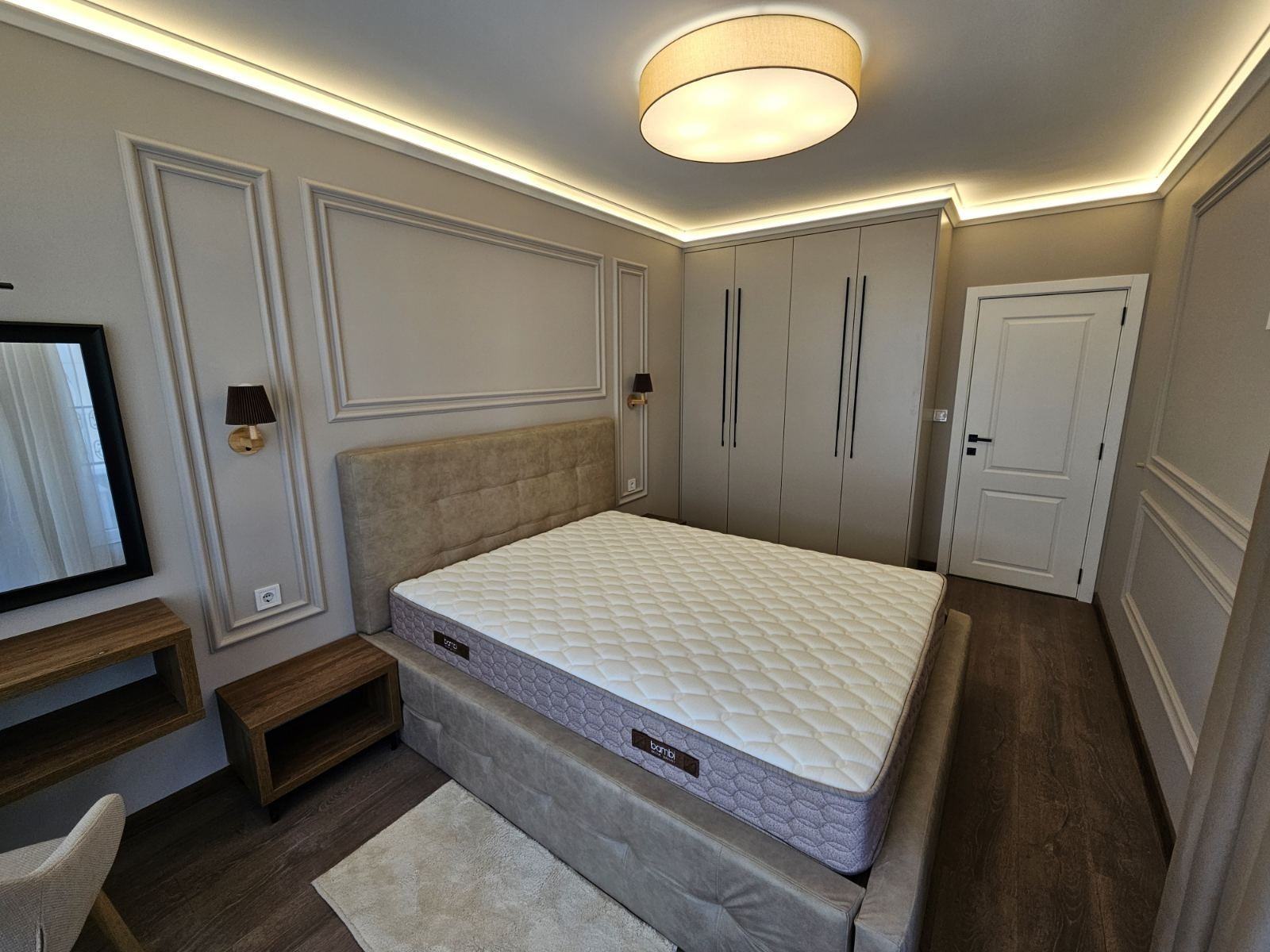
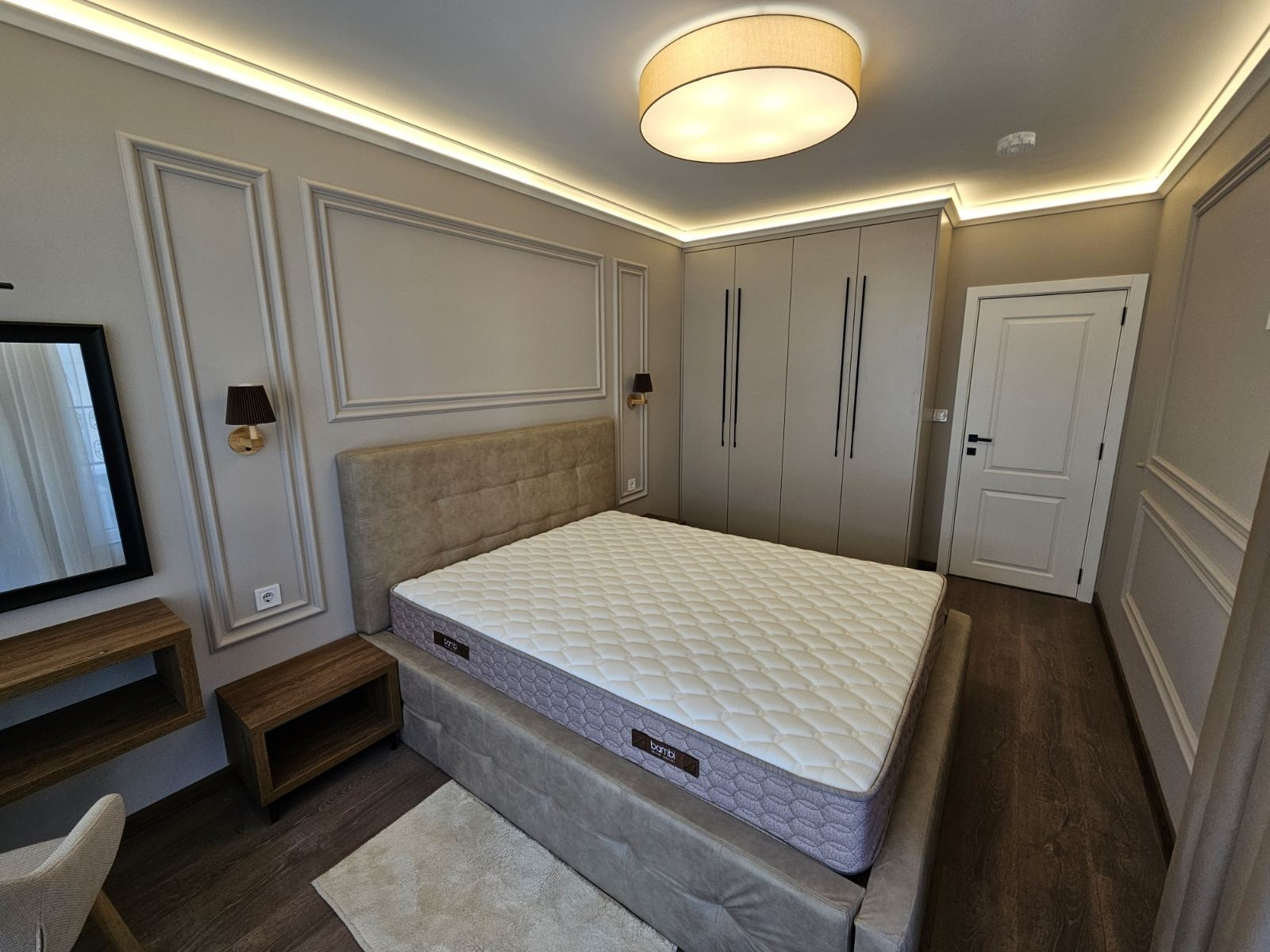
+ smoke detector (1015, 143)
